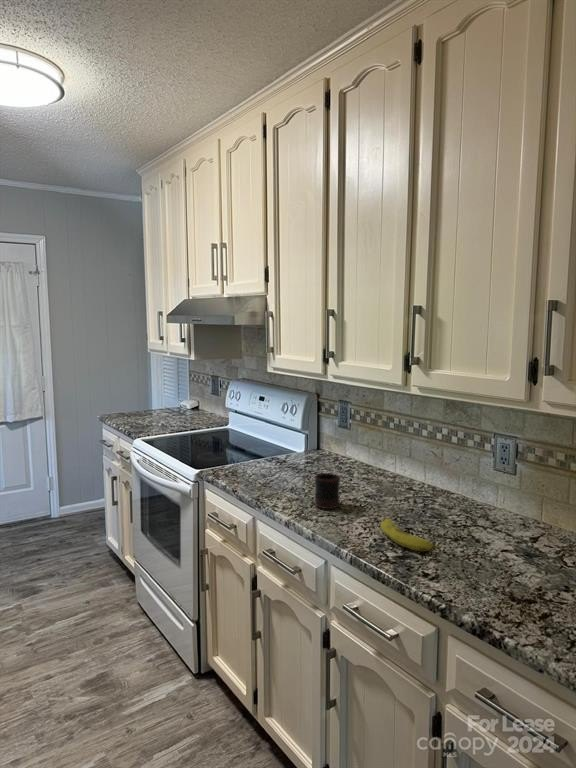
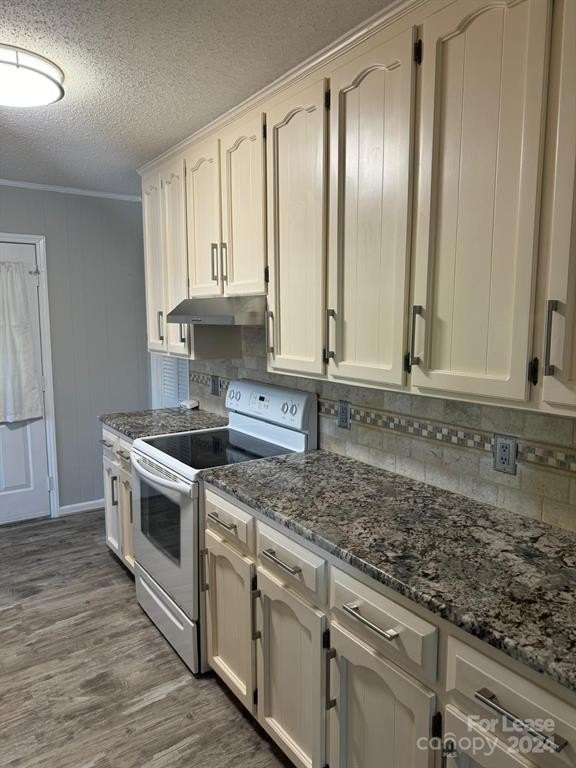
- mug (324, 489)
- fruit (404, 532)
